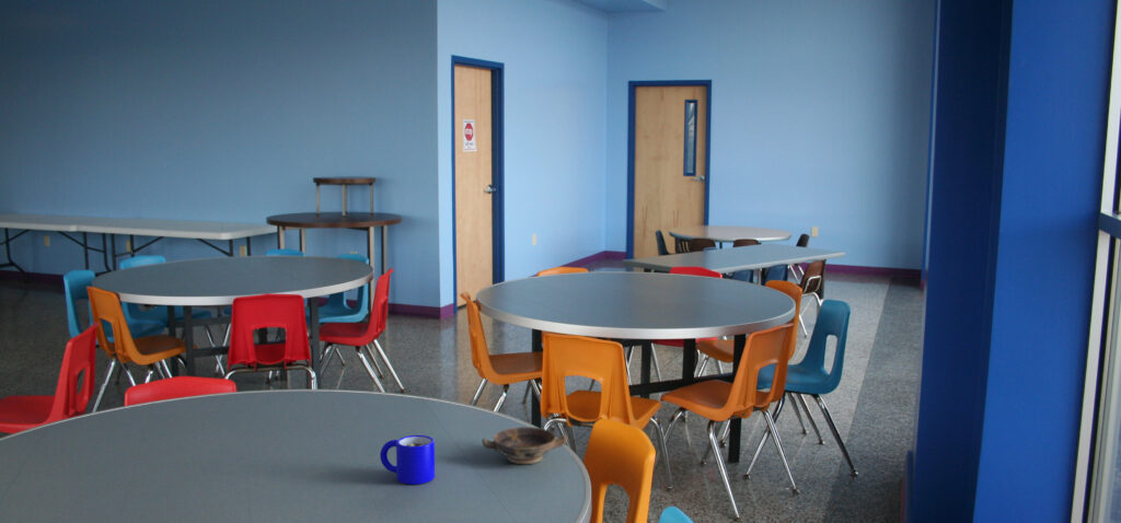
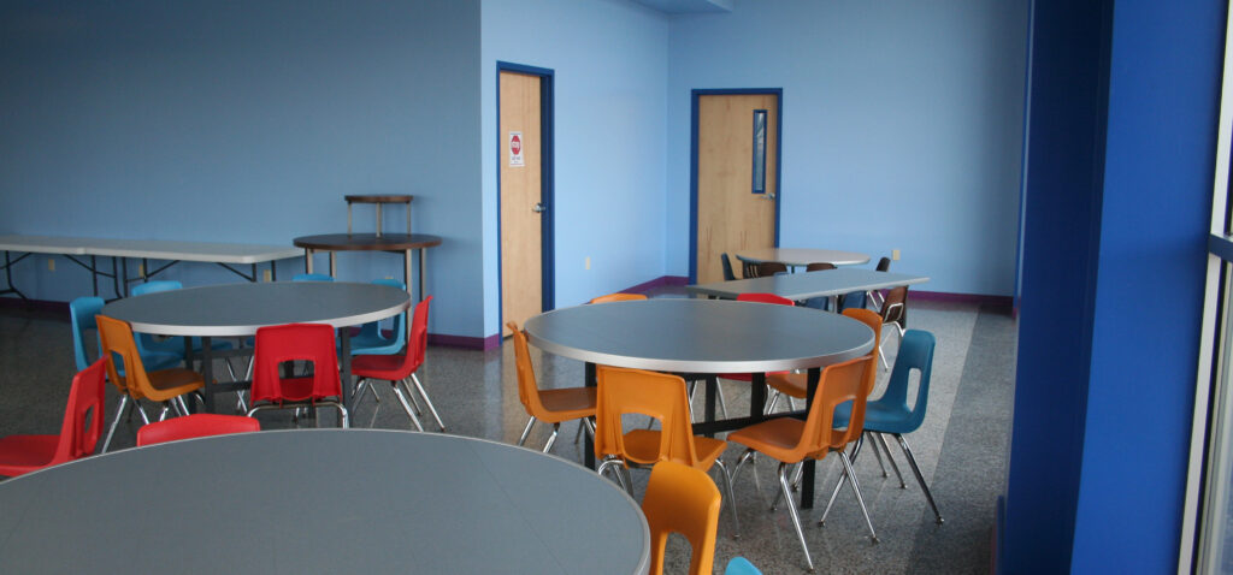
- mug (406, 457)
- bowl (524, 448)
